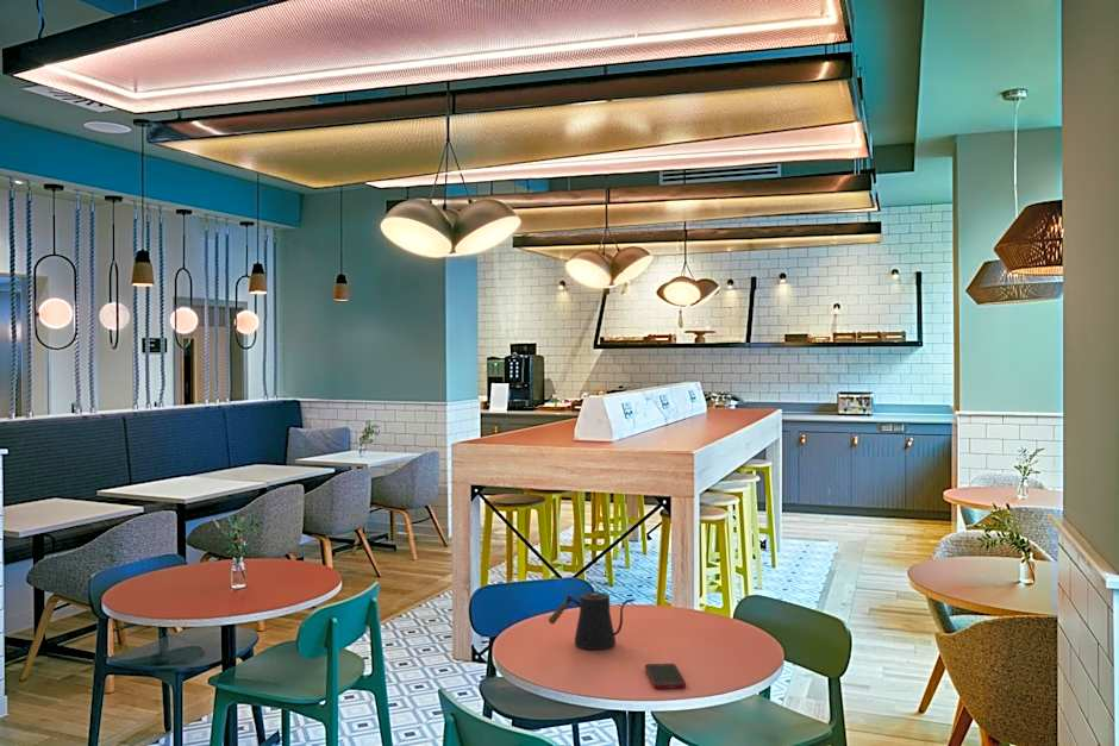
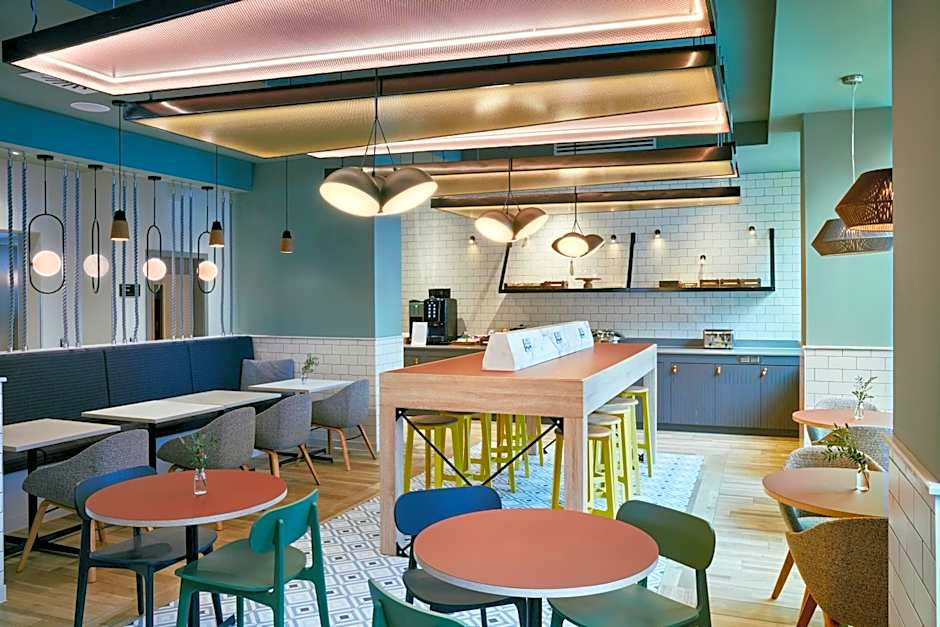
- kettle (592, 619)
- cell phone (664, 676)
